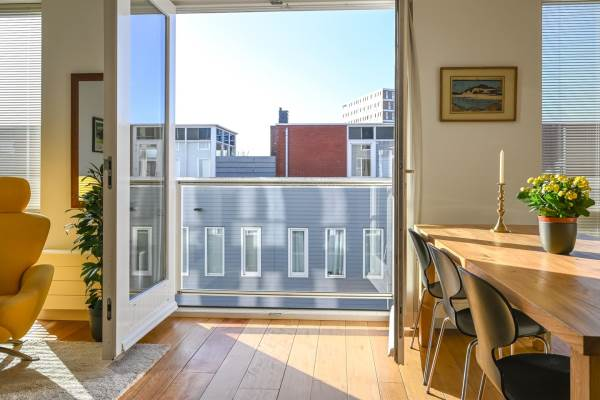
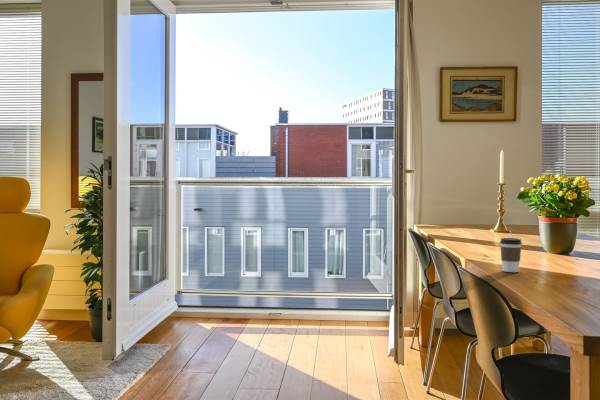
+ coffee cup (510, 254)
